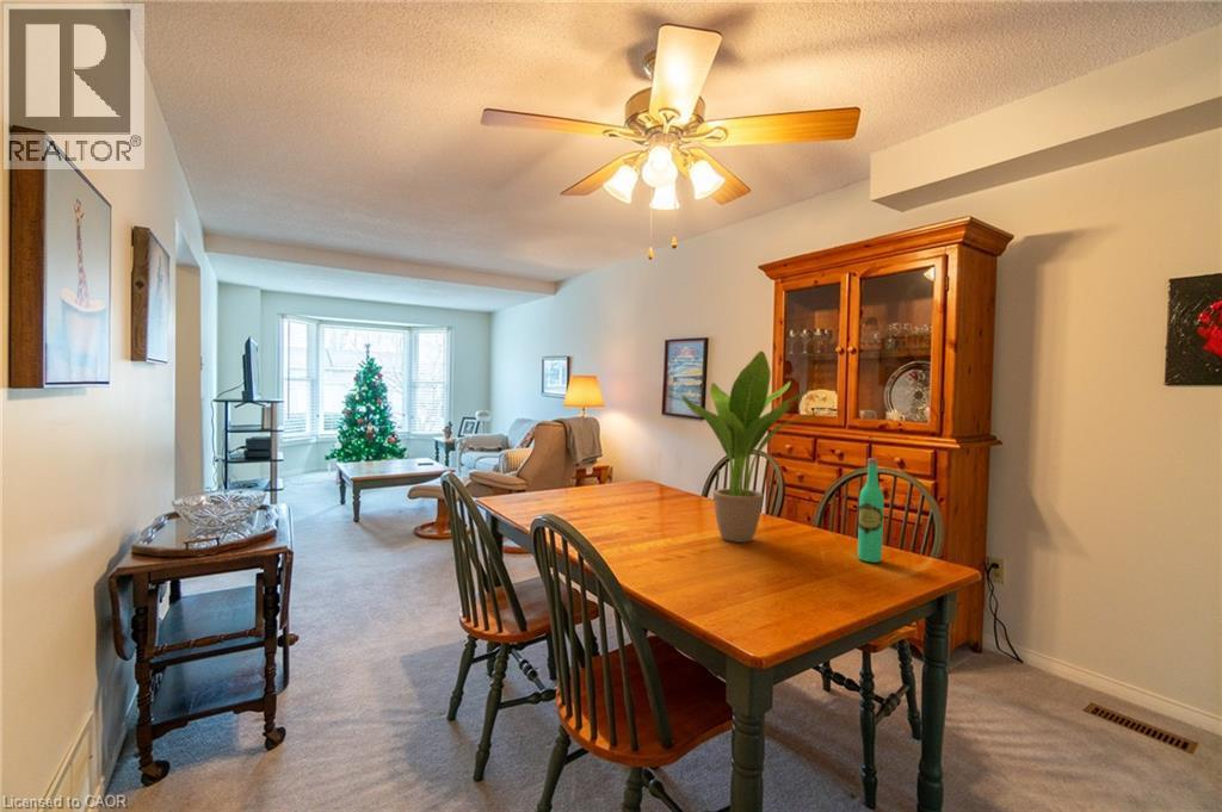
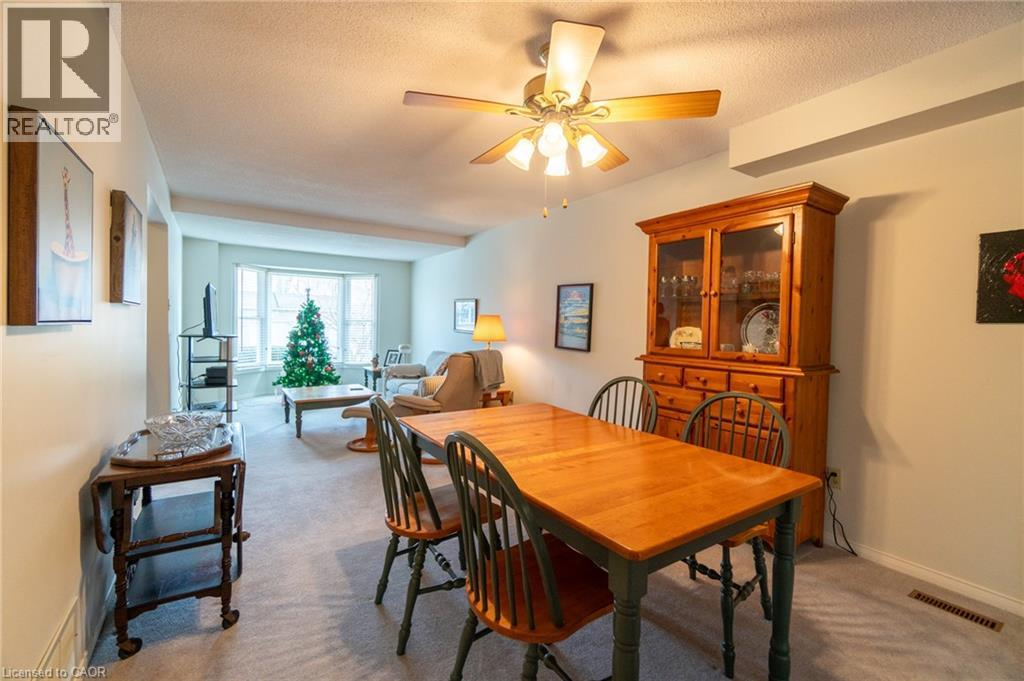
- potted plant (754, 447)
- wine bottle (871, 508)
